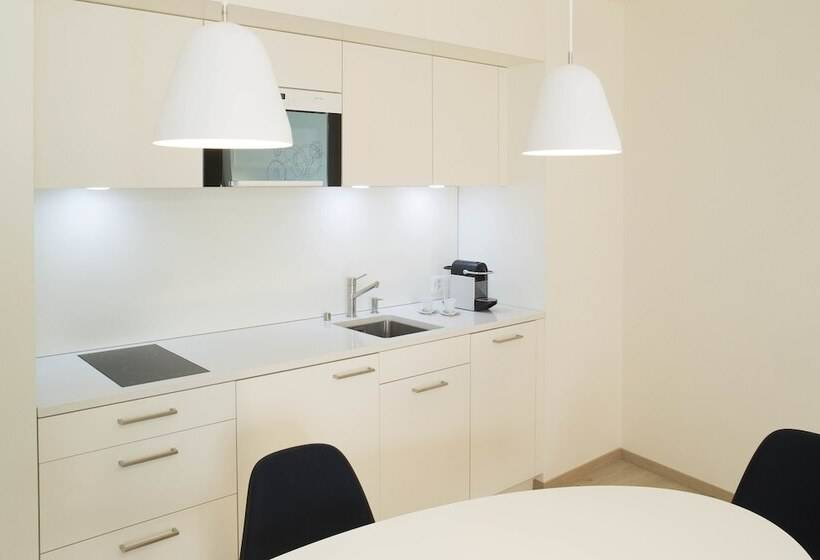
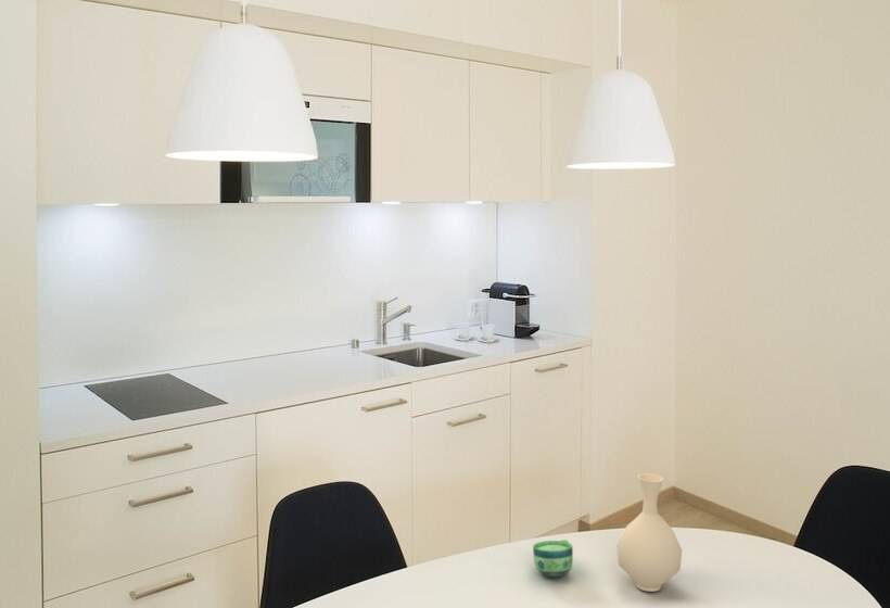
+ cup (554, 556)
+ vase (649, 532)
